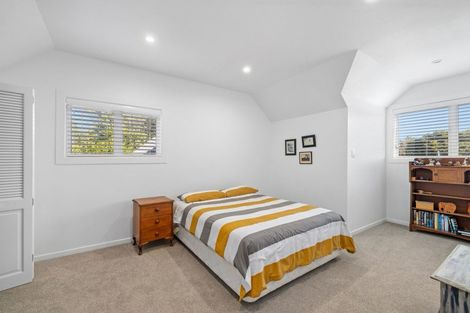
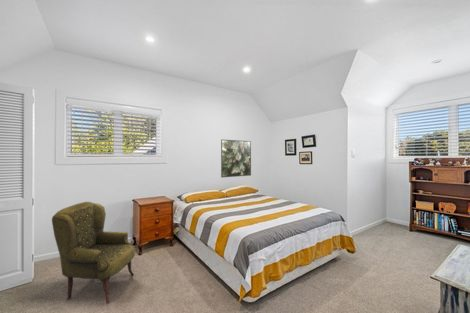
+ armchair (100, 245)
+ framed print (236, 158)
